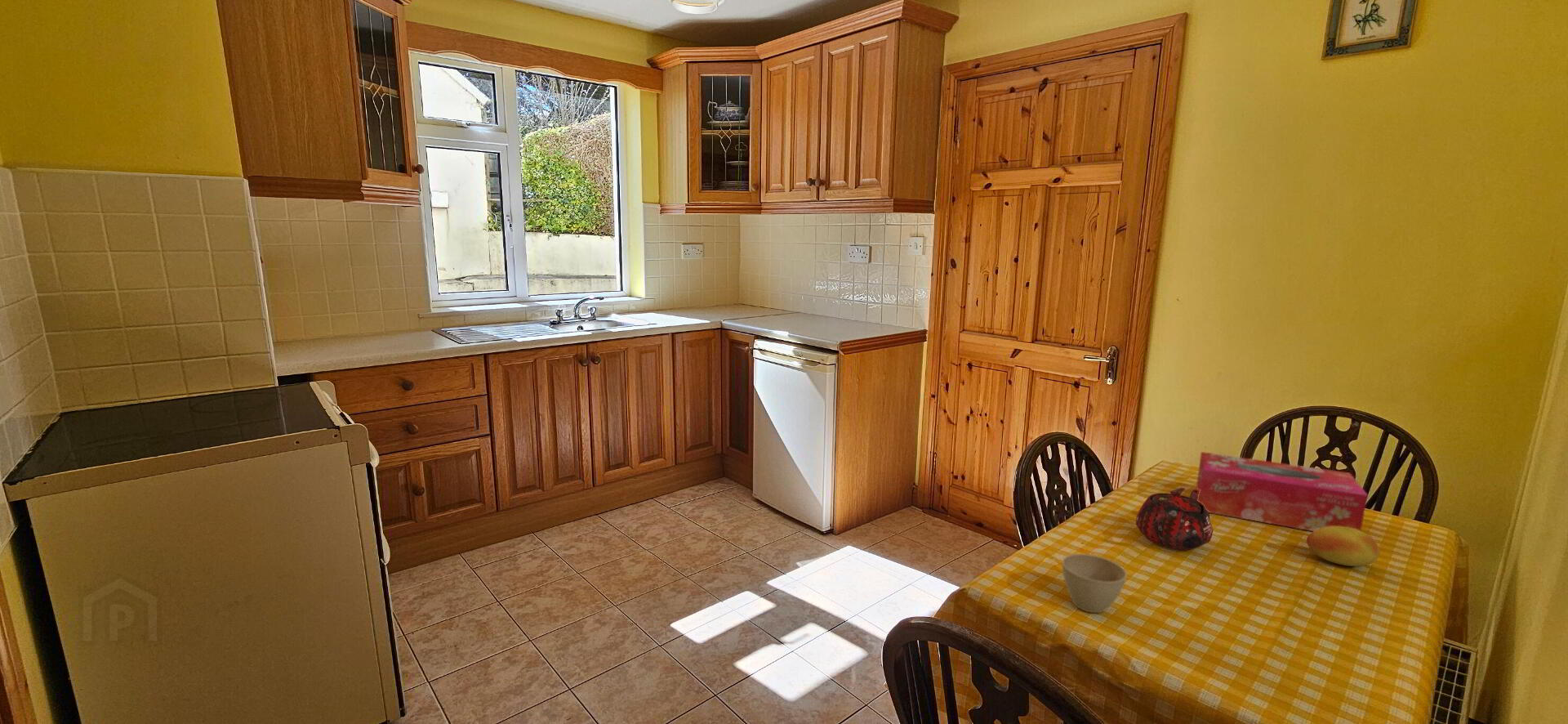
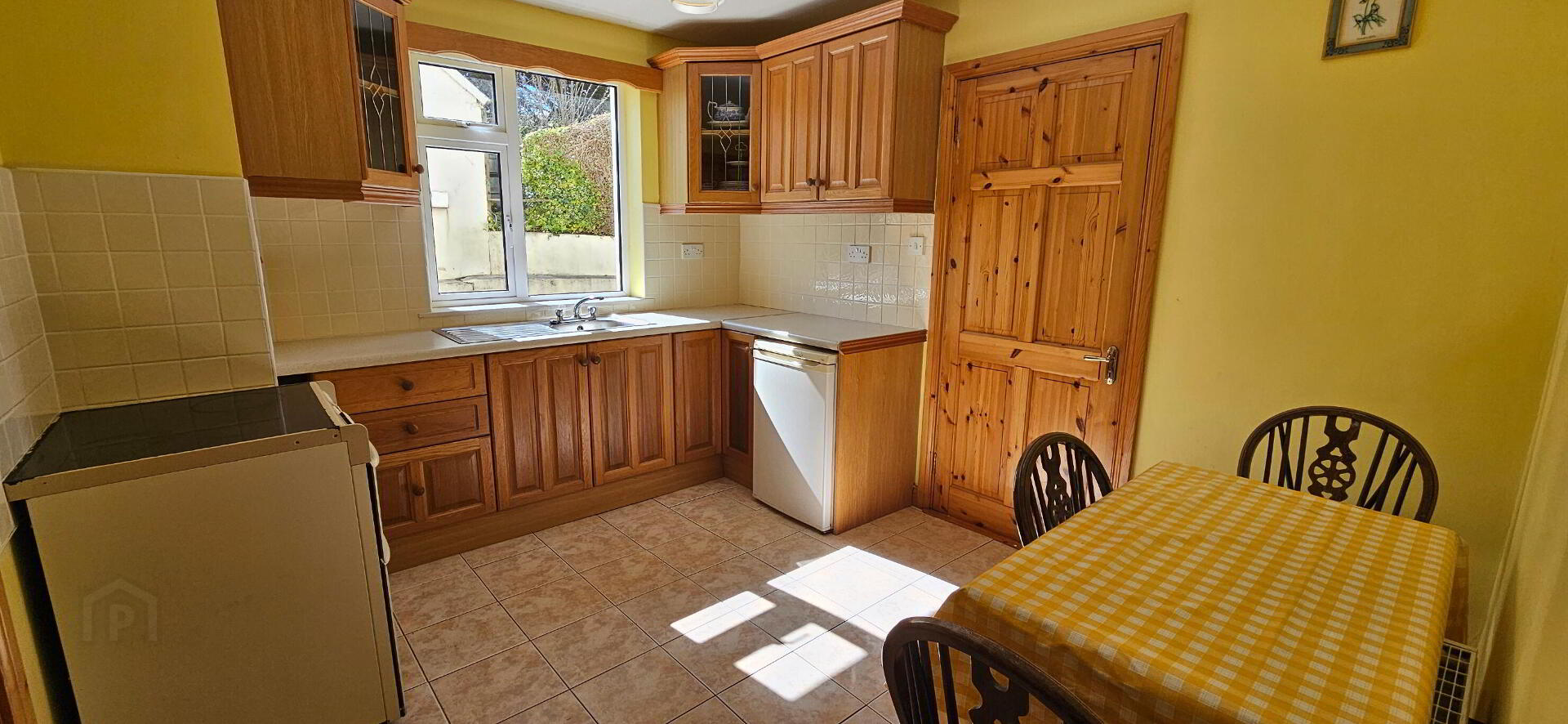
- fruit (1343, 545)
- tissue box (1273, 492)
- flower pot (1091, 586)
- teapot (1175, 513)
